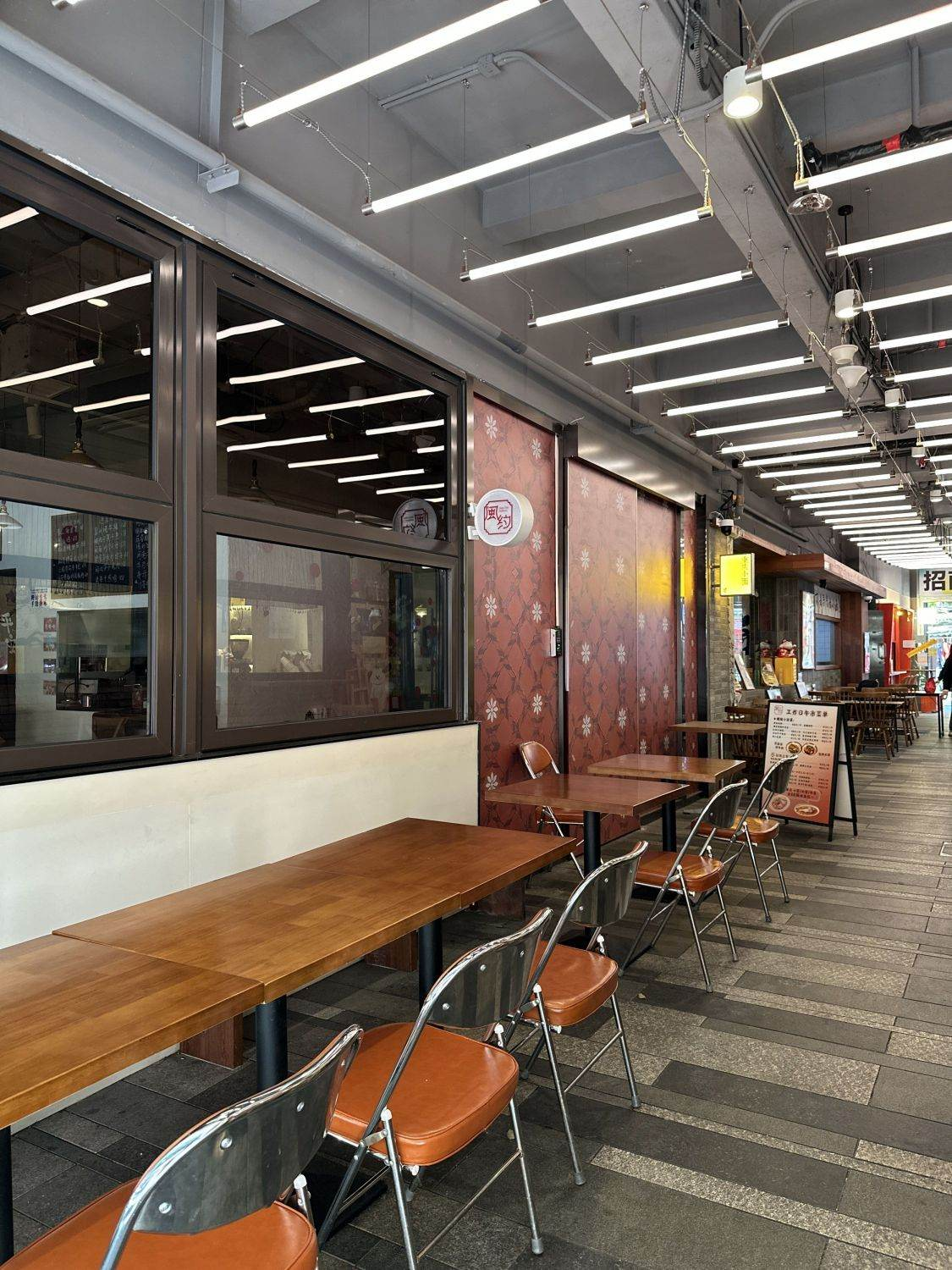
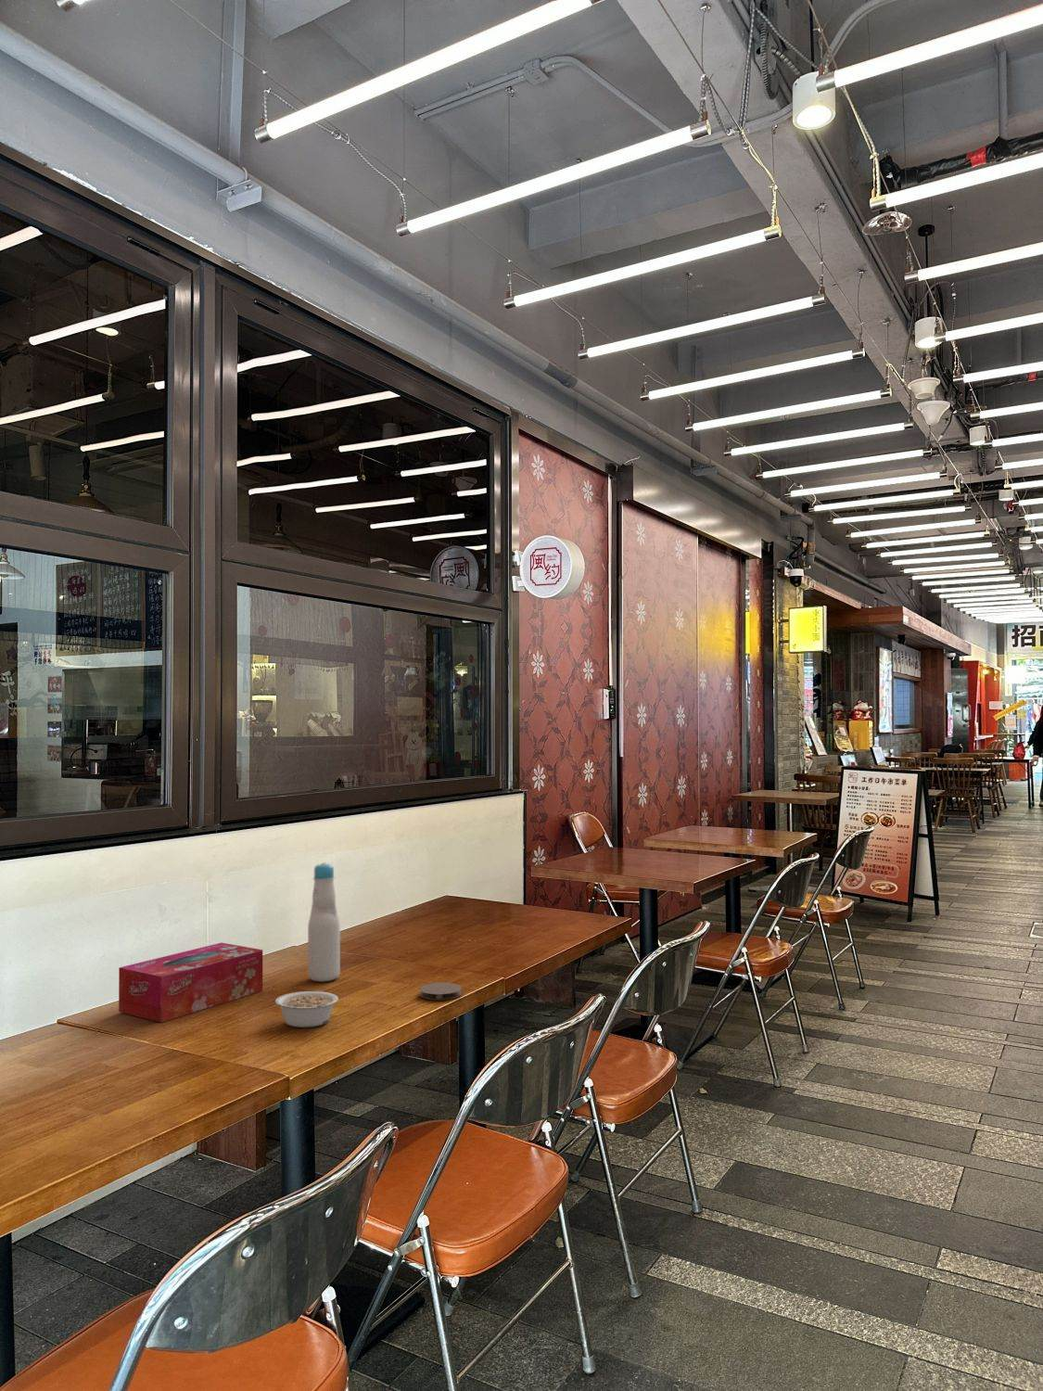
+ bottle (323, 920)
+ coaster (440, 990)
+ legume (309, 1008)
+ tissue box (193, 979)
